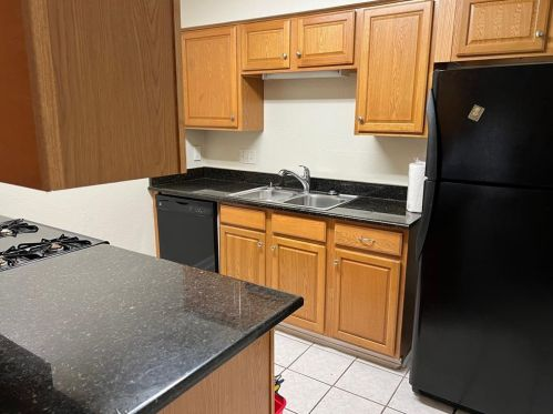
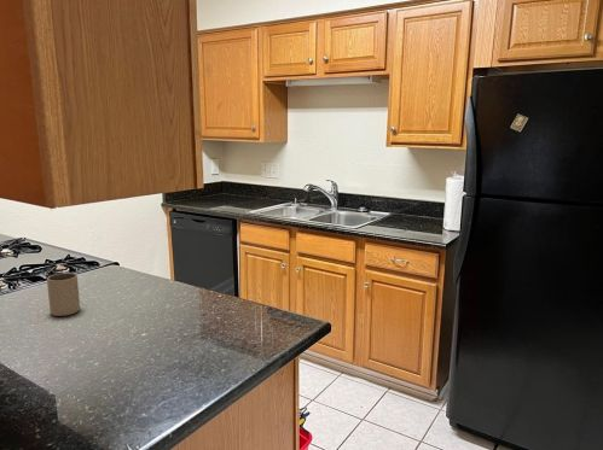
+ mug (63, 291)
